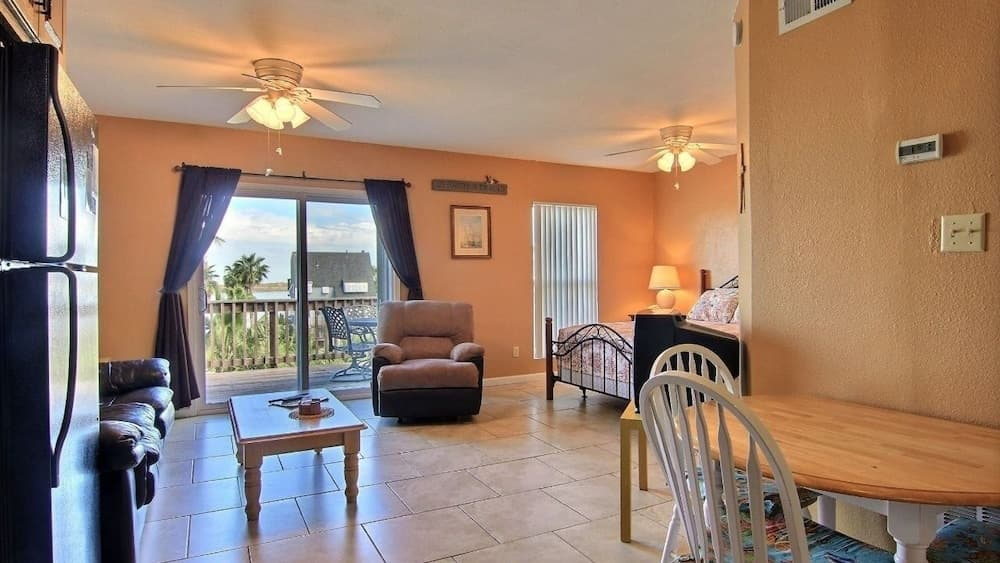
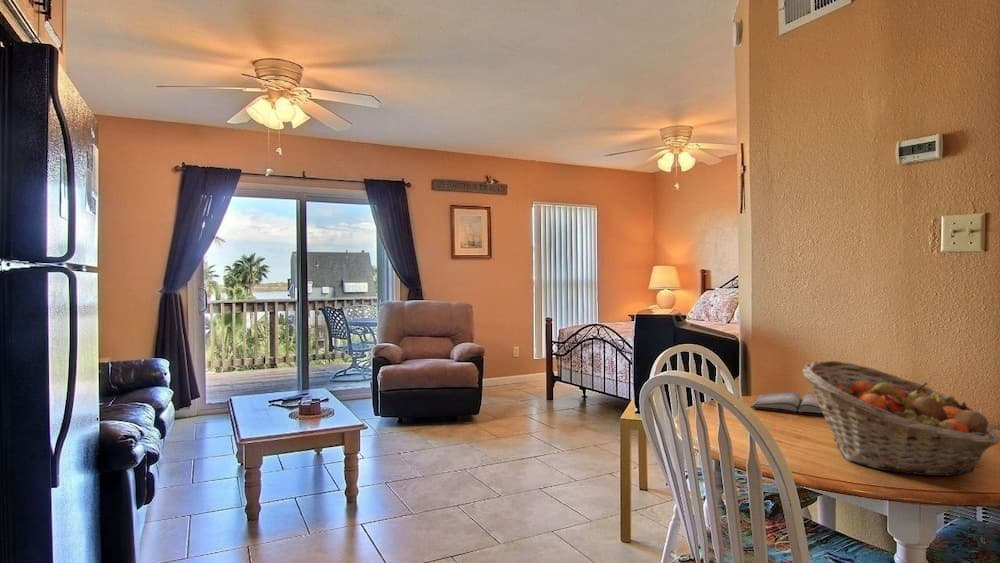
+ hardback book (799, 402)
+ fruit basket (893, 411)
